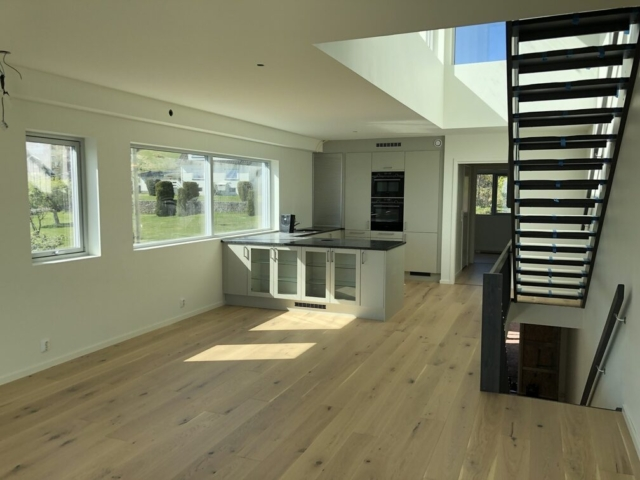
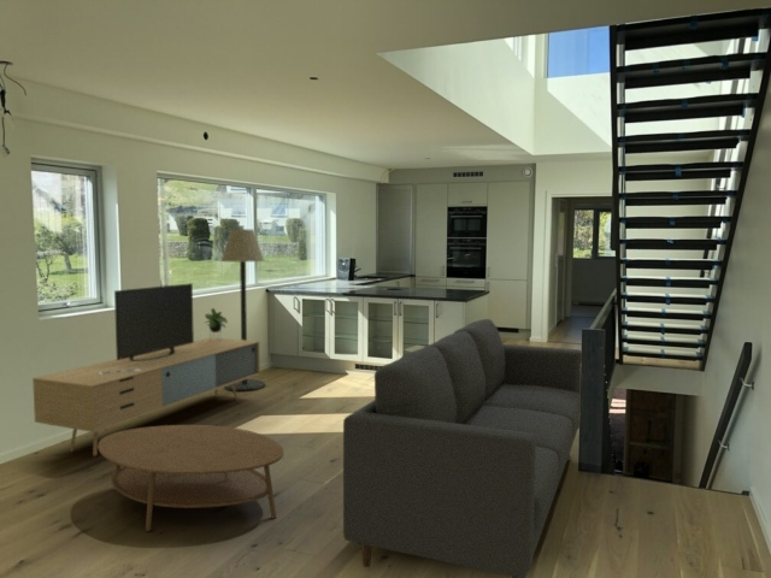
+ sofa (492, 421)
+ floor lamp (243, 308)
+ coffee table (189, 474)
+ media console (161, 354)
